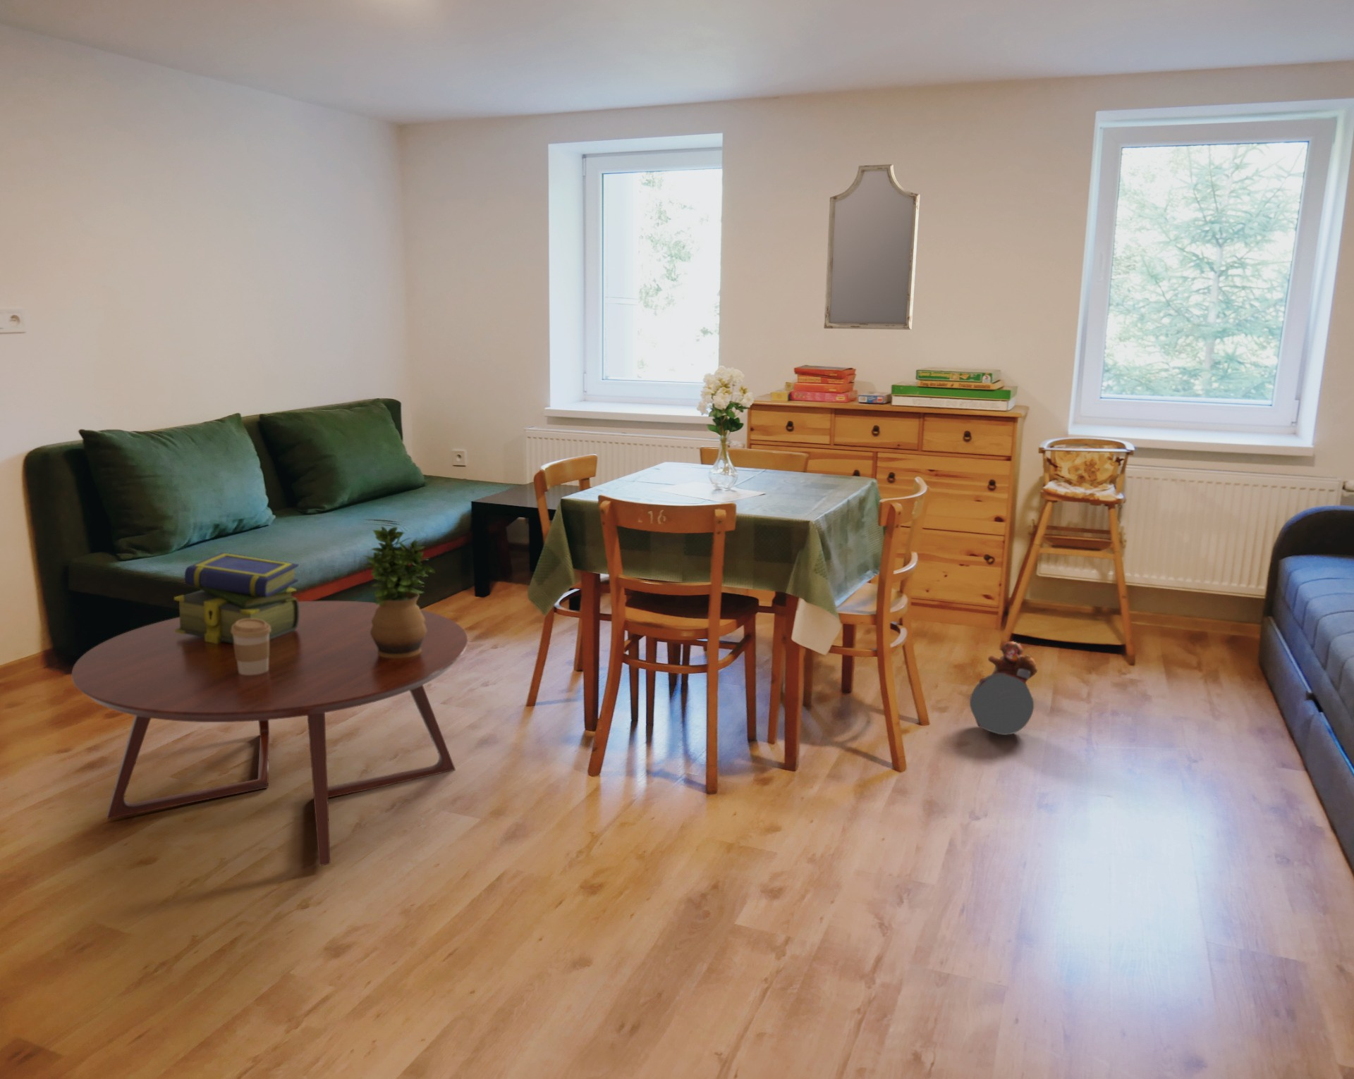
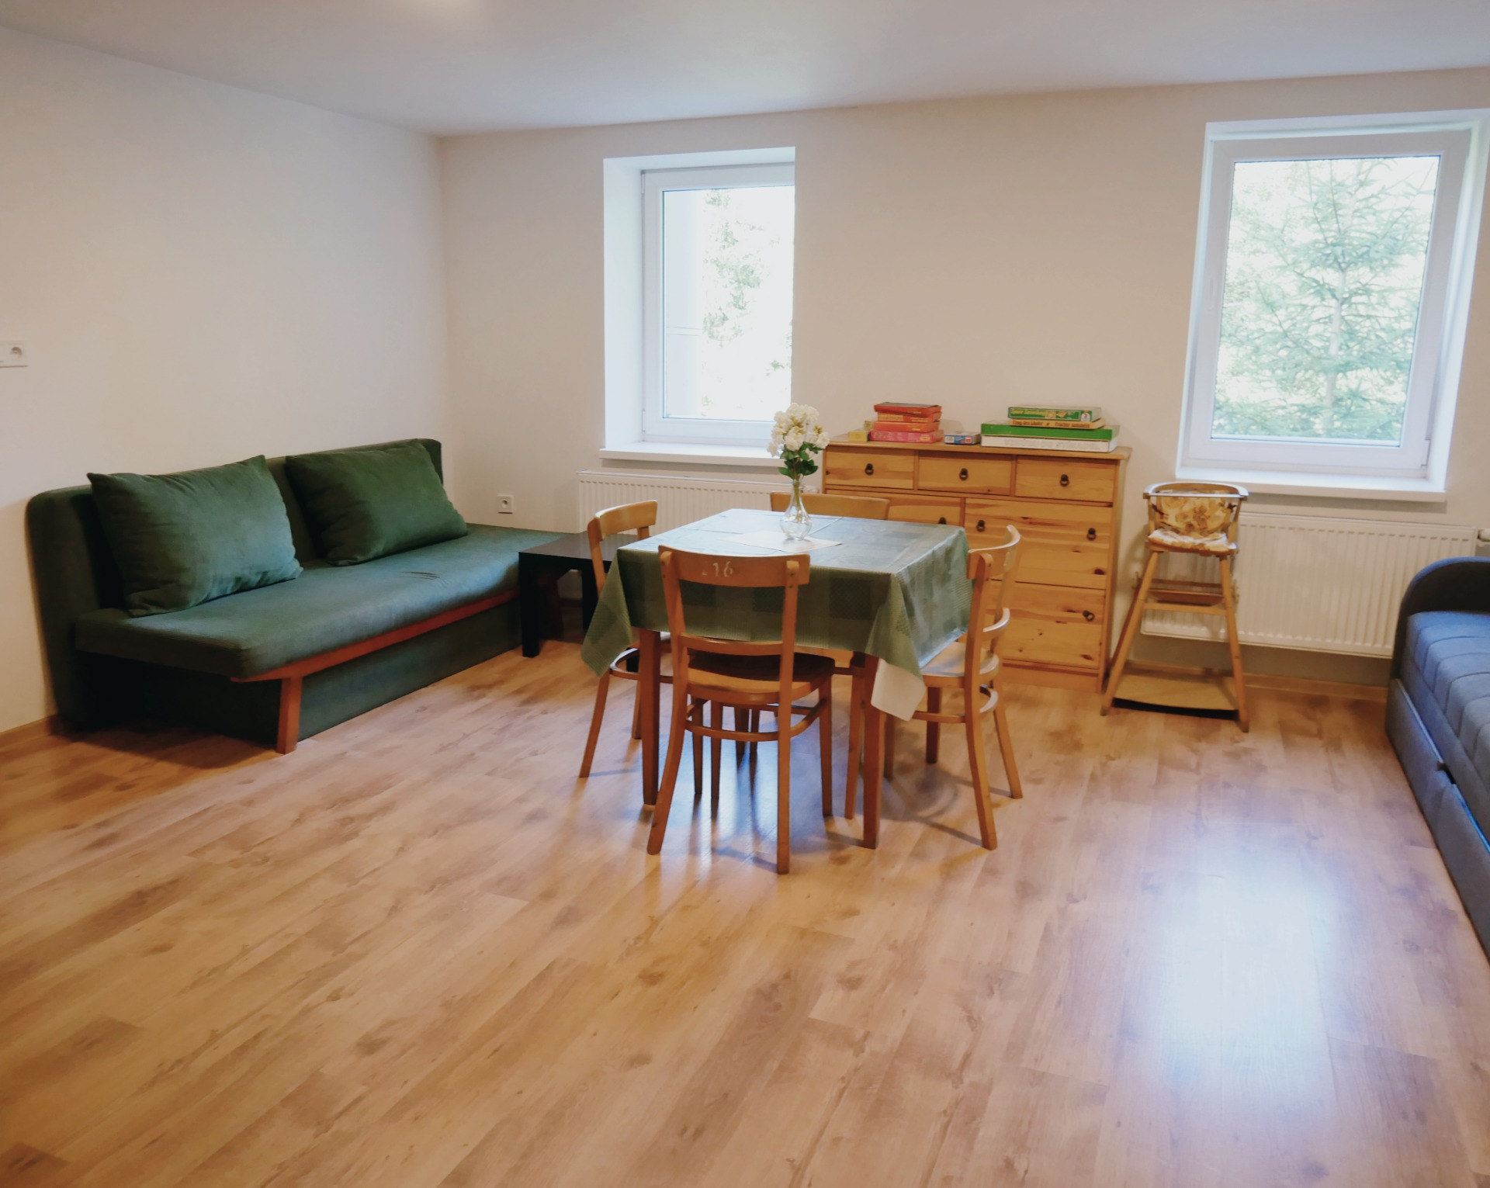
- coffee cup (252, 645)
- stack of books (242, 596)
- ball (1001, 704)
- plush toy (1006, 666)
- coffee table (286, 718)
- home mirror (871, 248)
- potted plant (398, 590)
